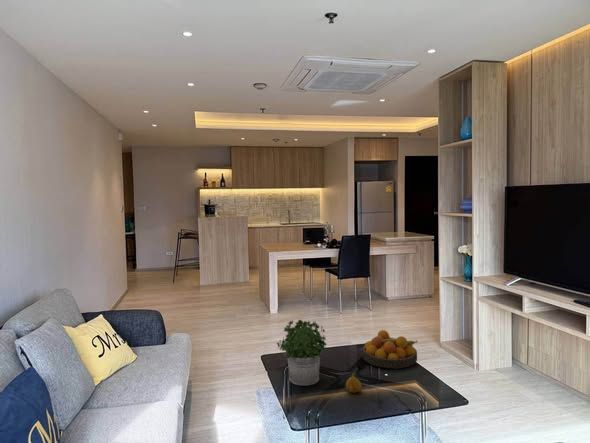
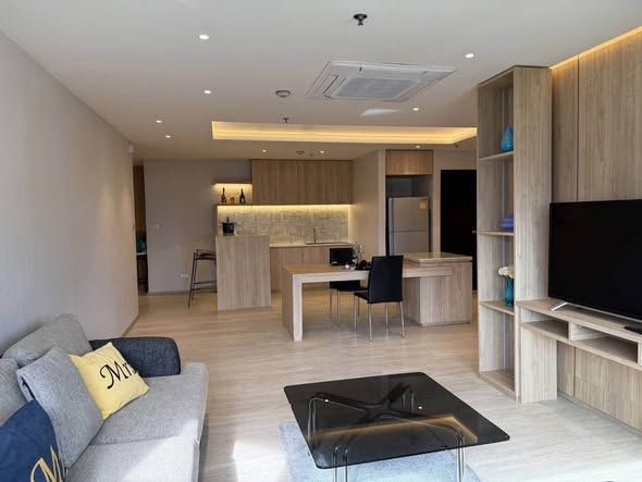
- fruit bowl (389, 346)
- potted plant (300, 349)
- fruit (353, 382)
